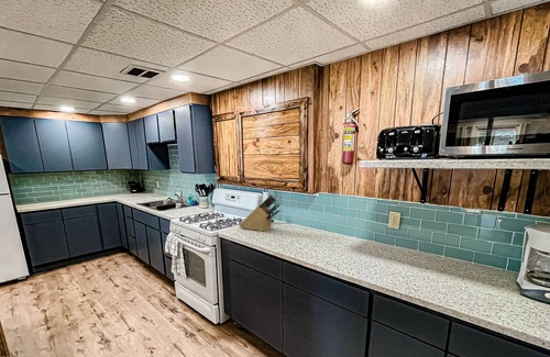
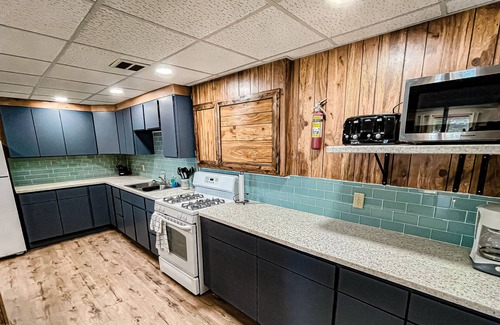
- knife block (260, 211)
